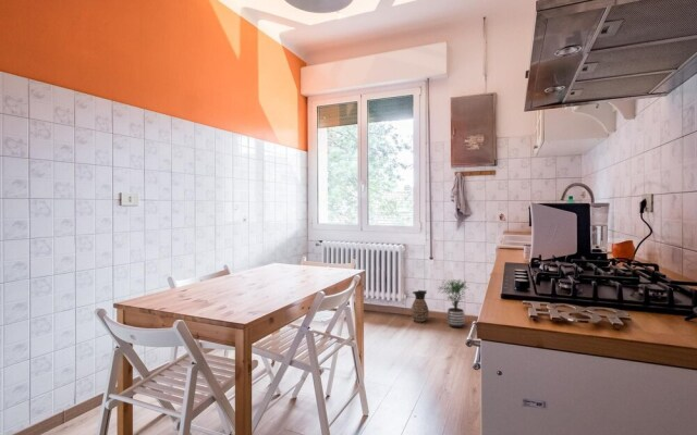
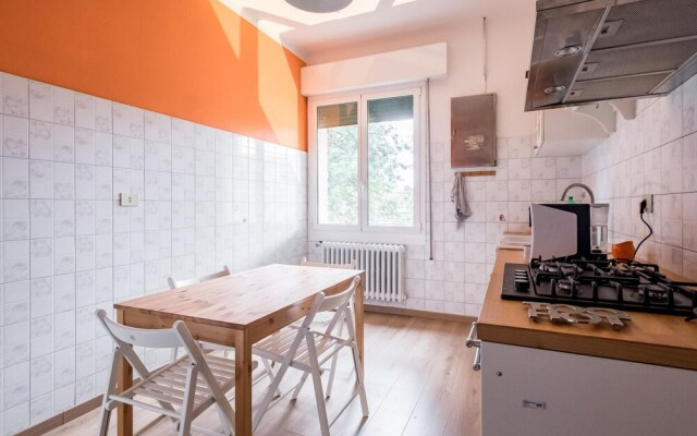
- ceramic jug (419, 306)
- potted plant (454, 301)
